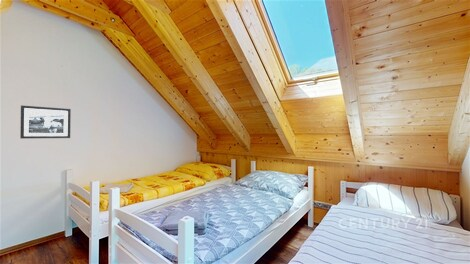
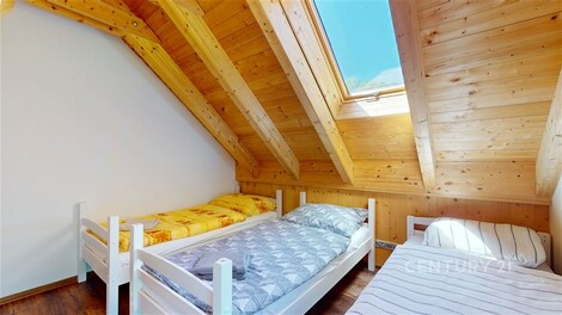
- picture frame (47, 122)
